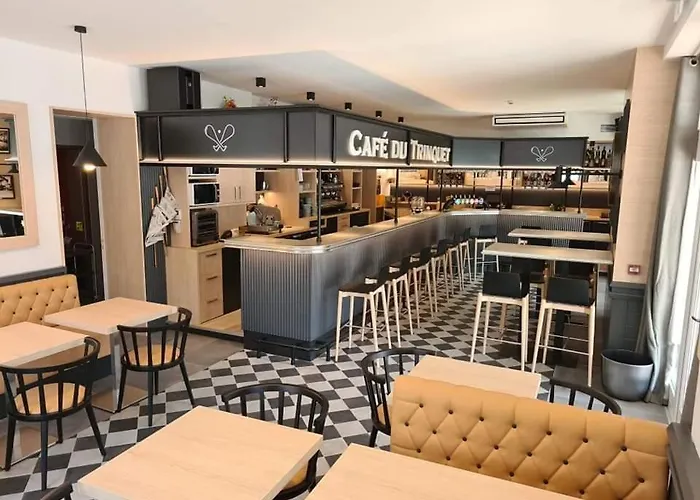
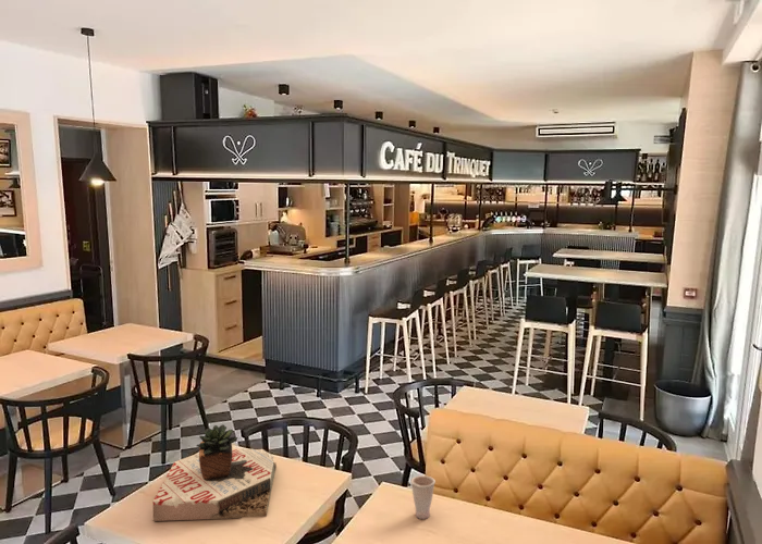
+ cup (422, 496)
+ succulent plant (219, 460)
